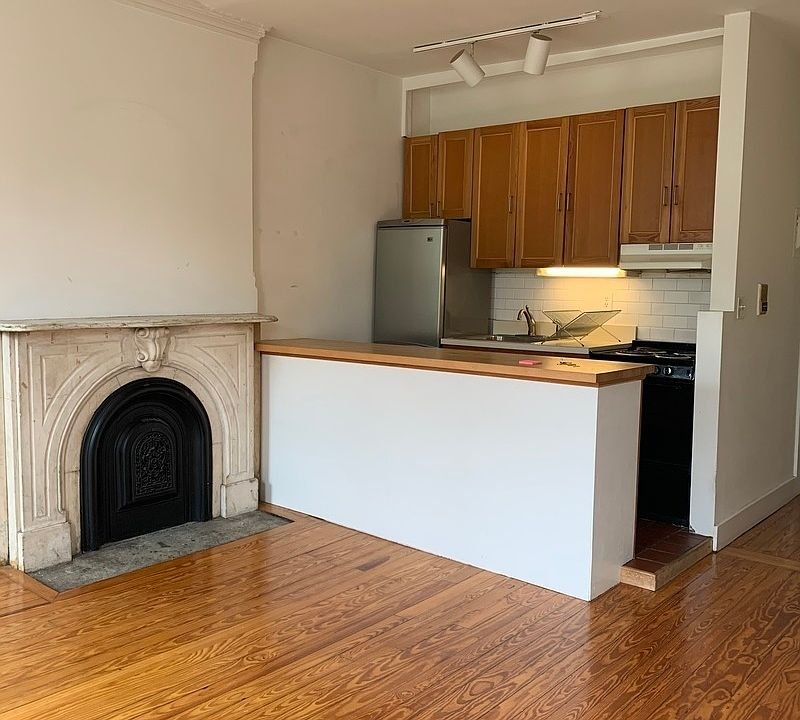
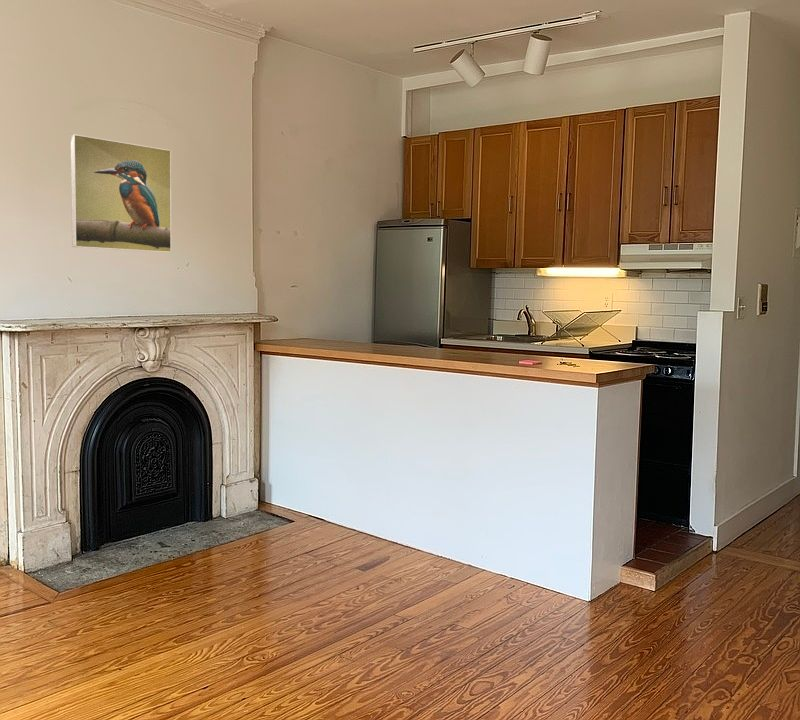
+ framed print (123, 196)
